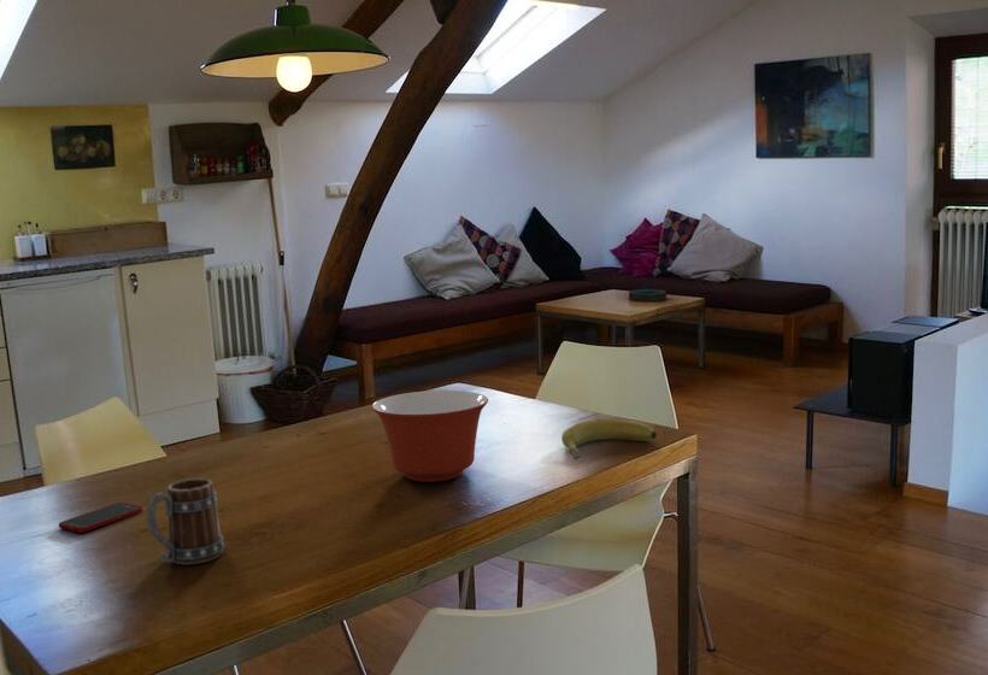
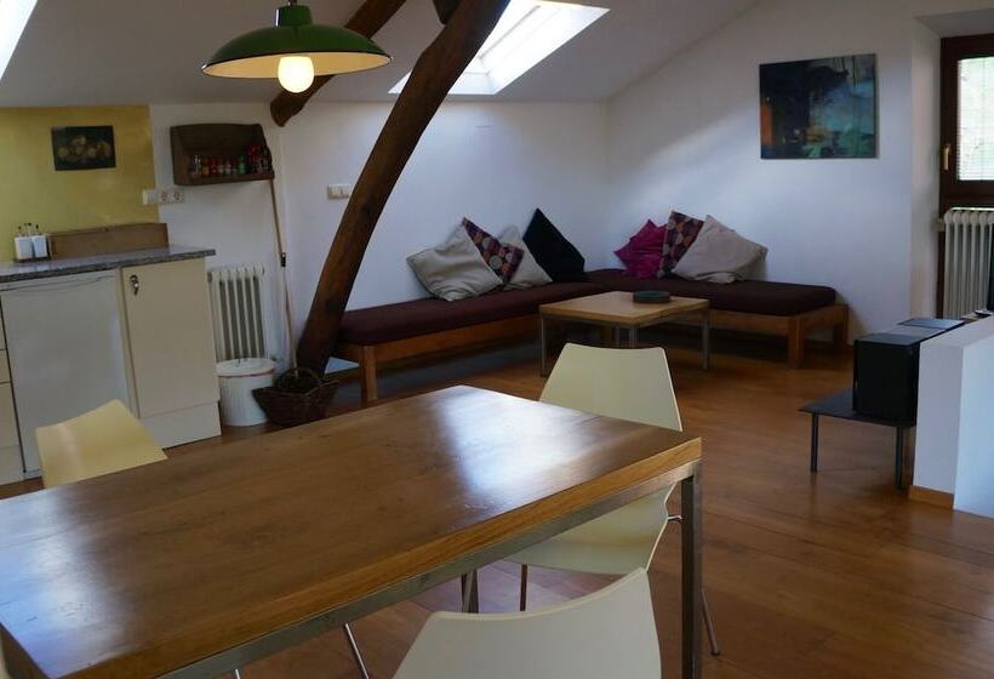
- mug (183, 523)
- cell phone (101, 517)
- mixing bowl (431, 438)
- banana (601, 436)
